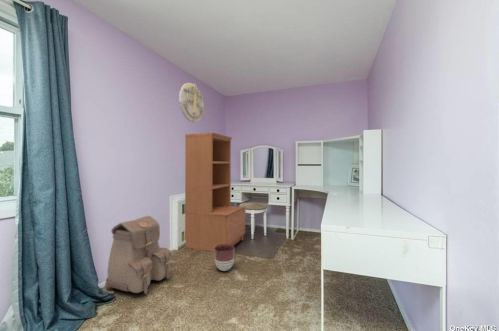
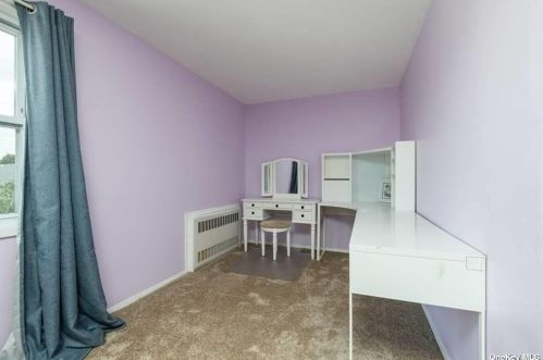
- bookshelf (216, 189)
- planter (224, 258)
- wall decoration (193, 102)
- backpack (137, 251)
